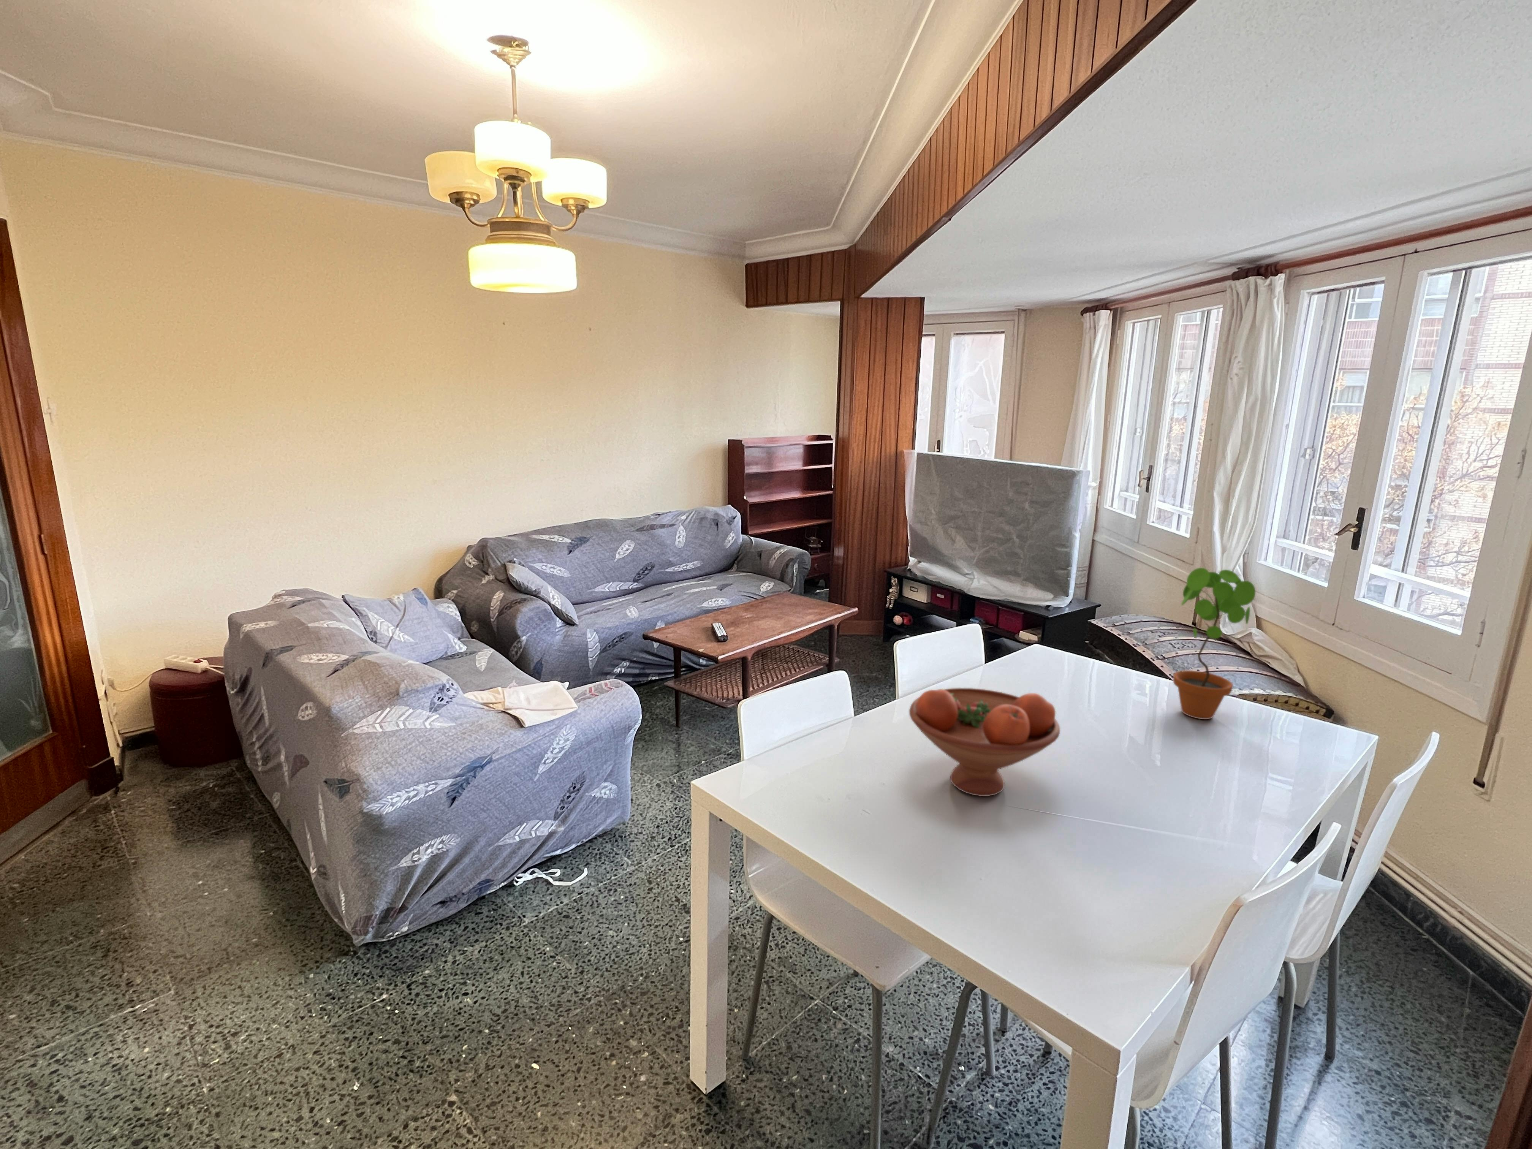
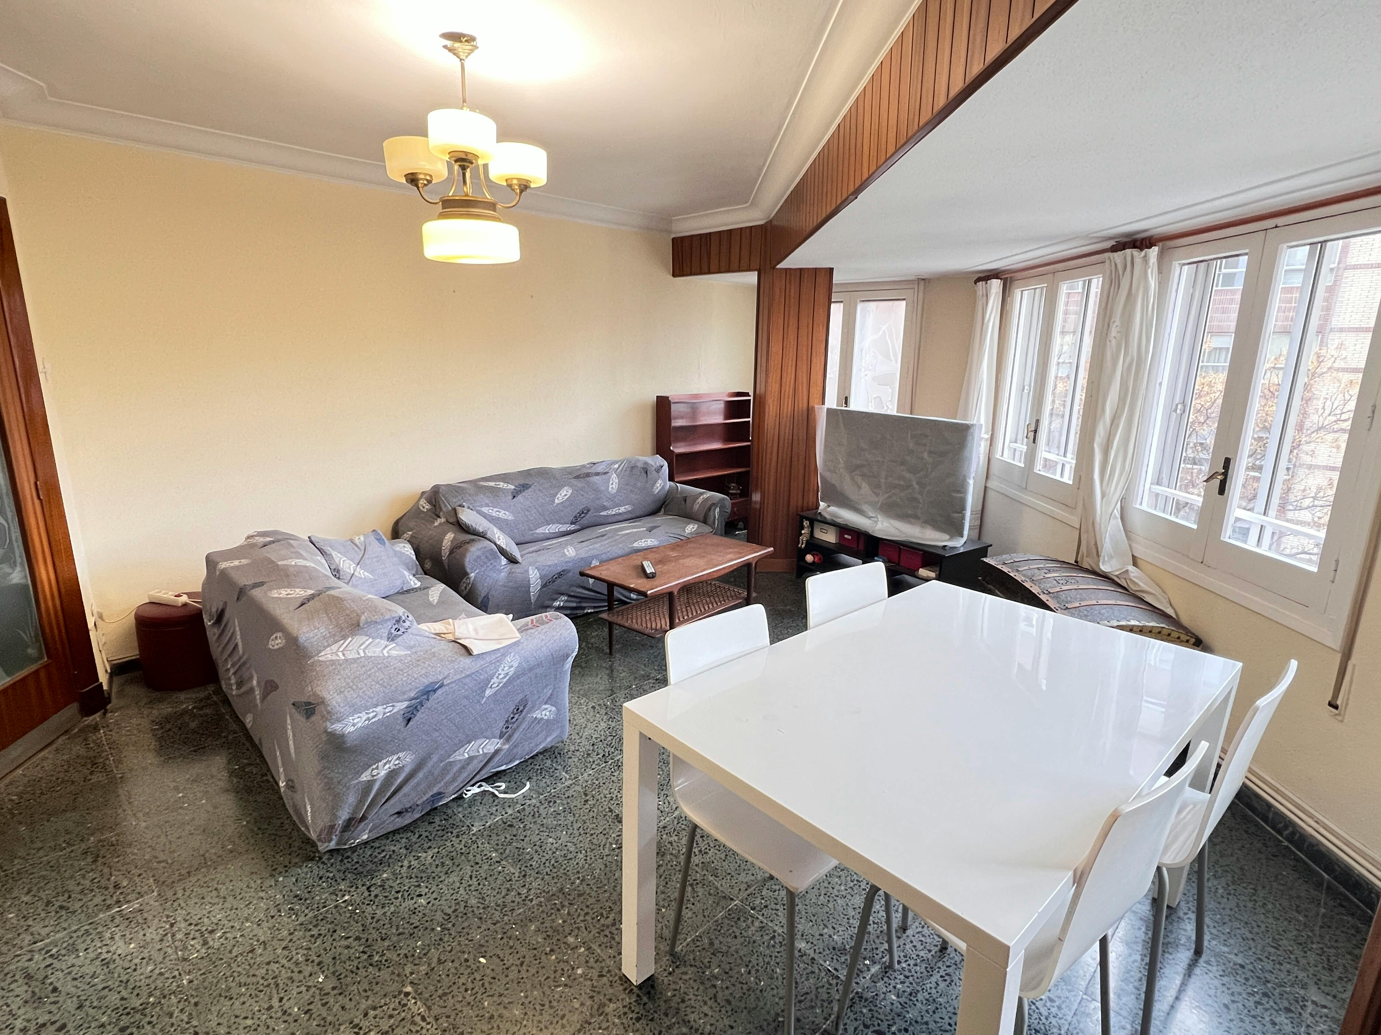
- potted plant (1206, 641)
- fruit bowl (981, 736)
